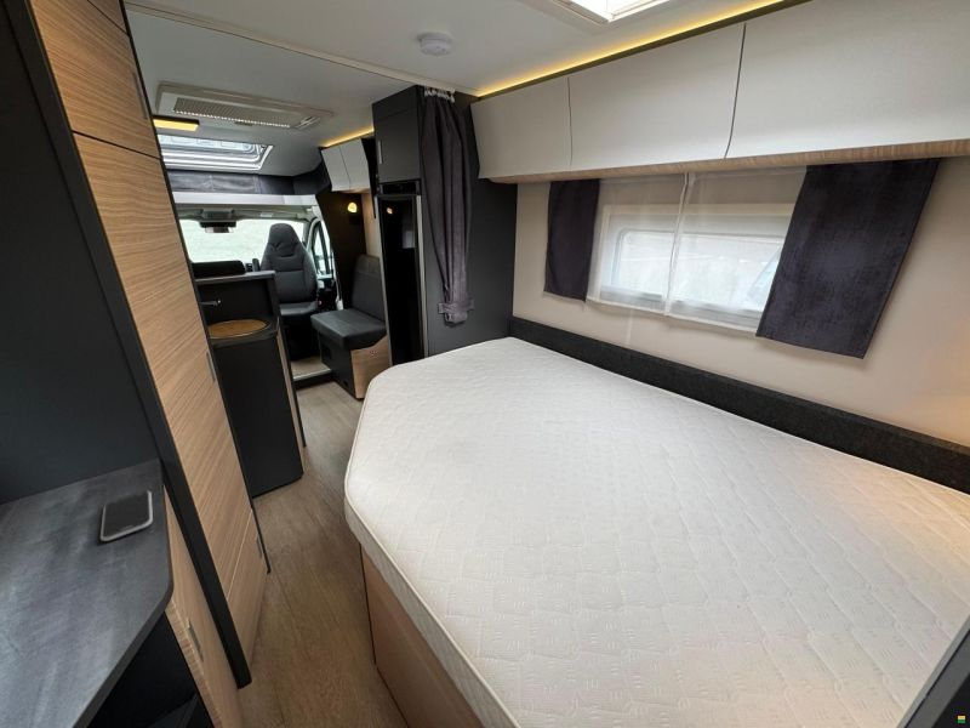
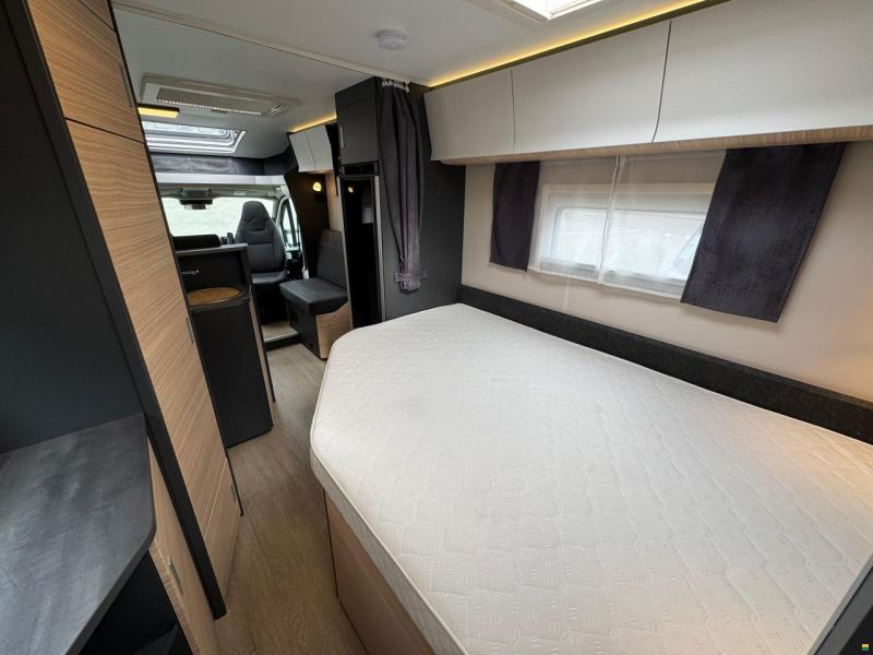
- smartphone (127, 513)
